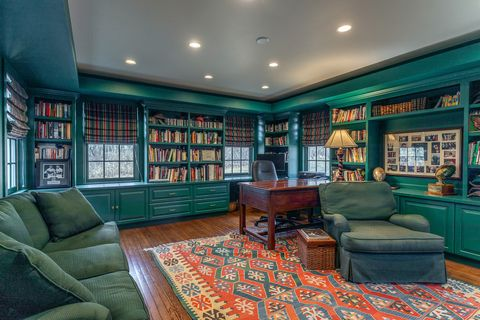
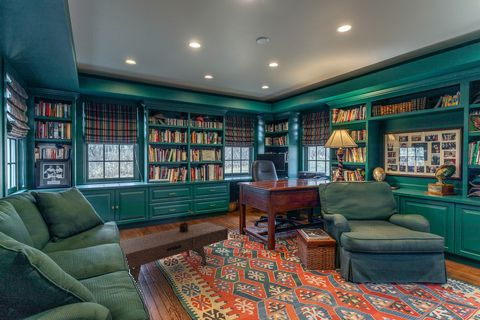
+ potted plant (185, 219)
+ coffee table (165, 253)
